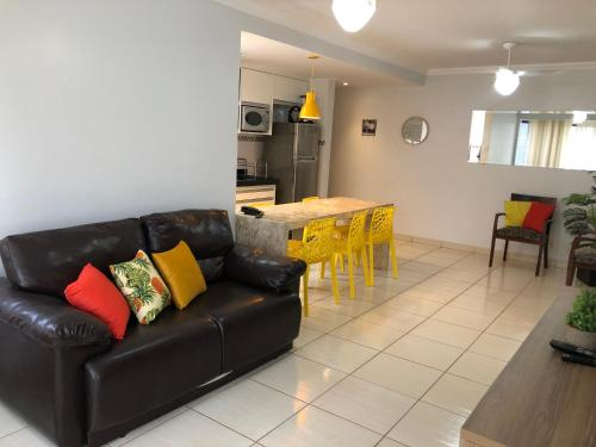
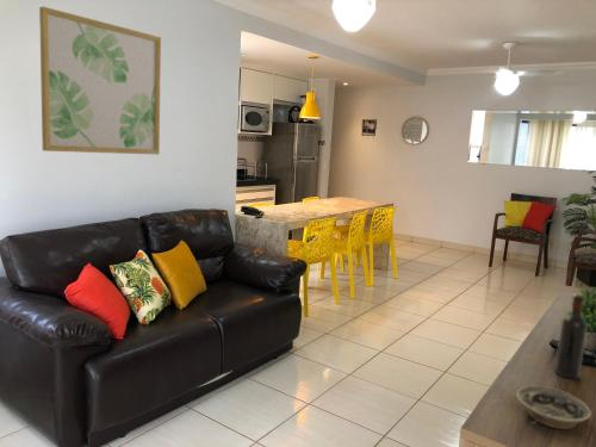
+ wall art (106, 89)
+ bowl (551, 409)
+ wine bottle (572, 334)
